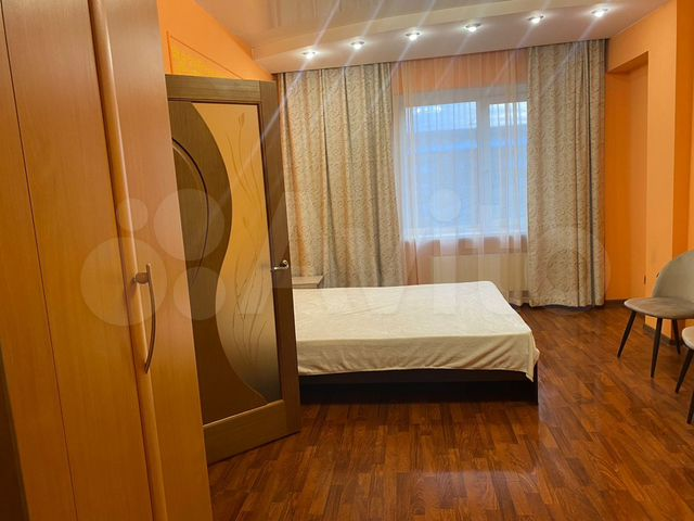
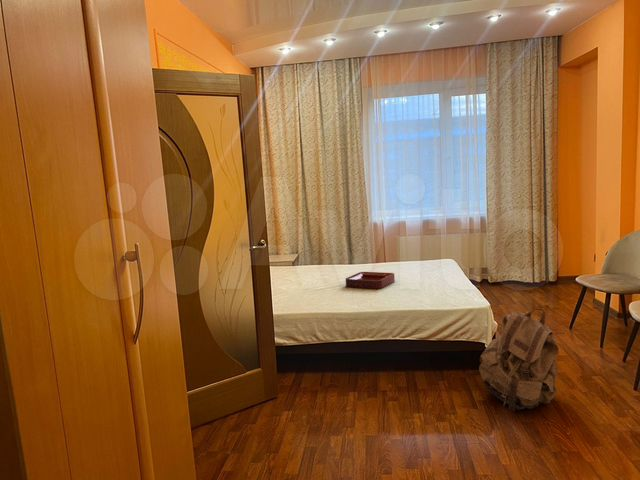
+ backpack (517, 353)
+ decorative tray (370, 279)
